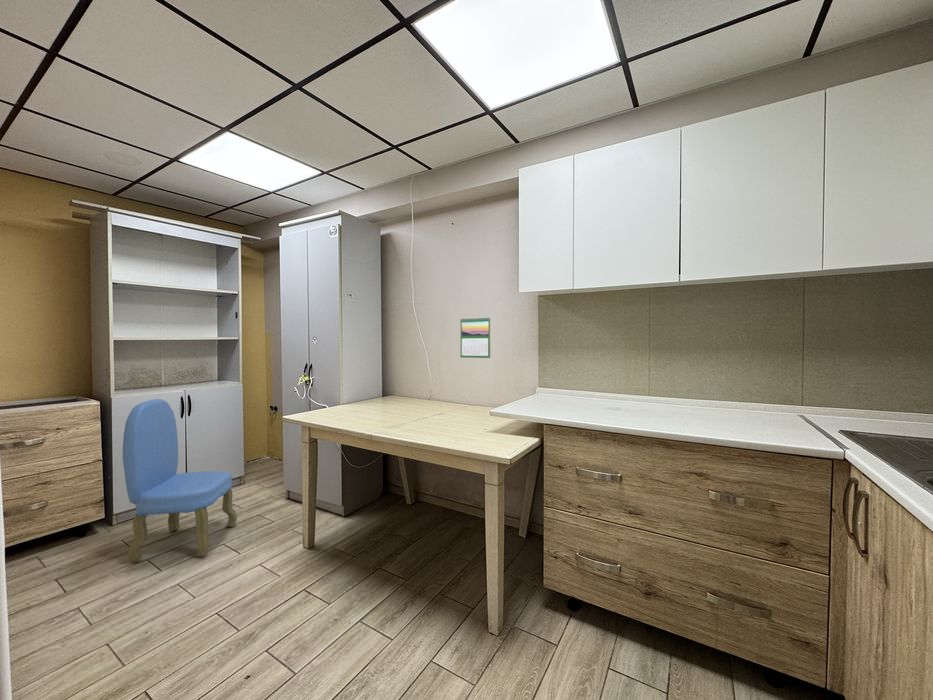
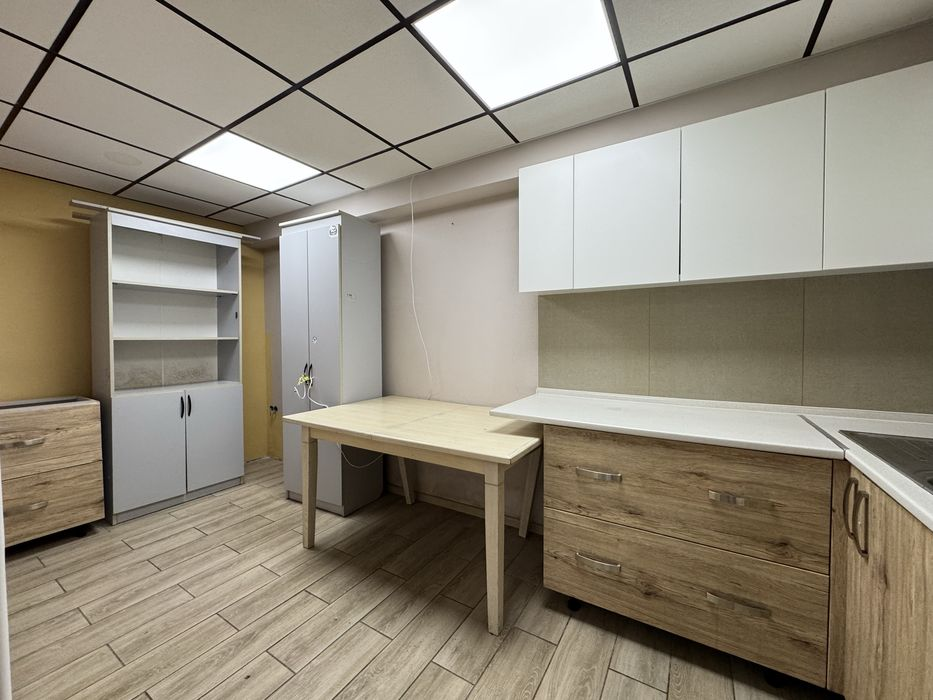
- dining chair (184, 473)
- calendar (475, 337)
